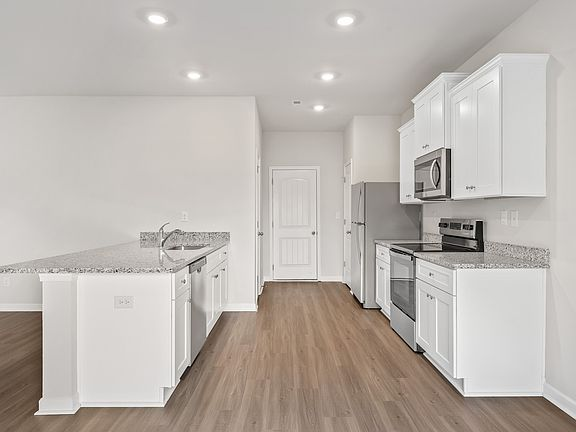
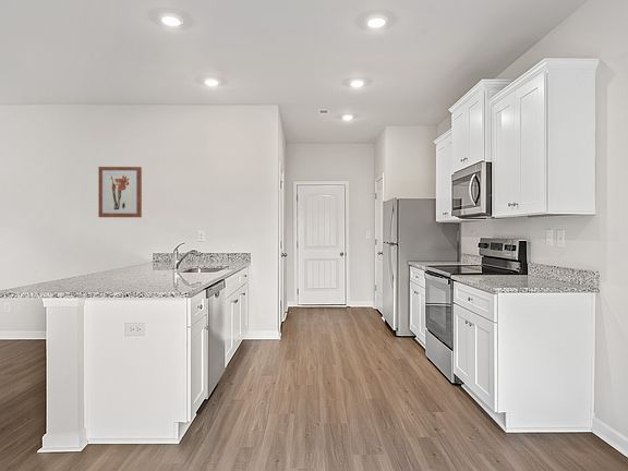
+ wall art (120, 192)
